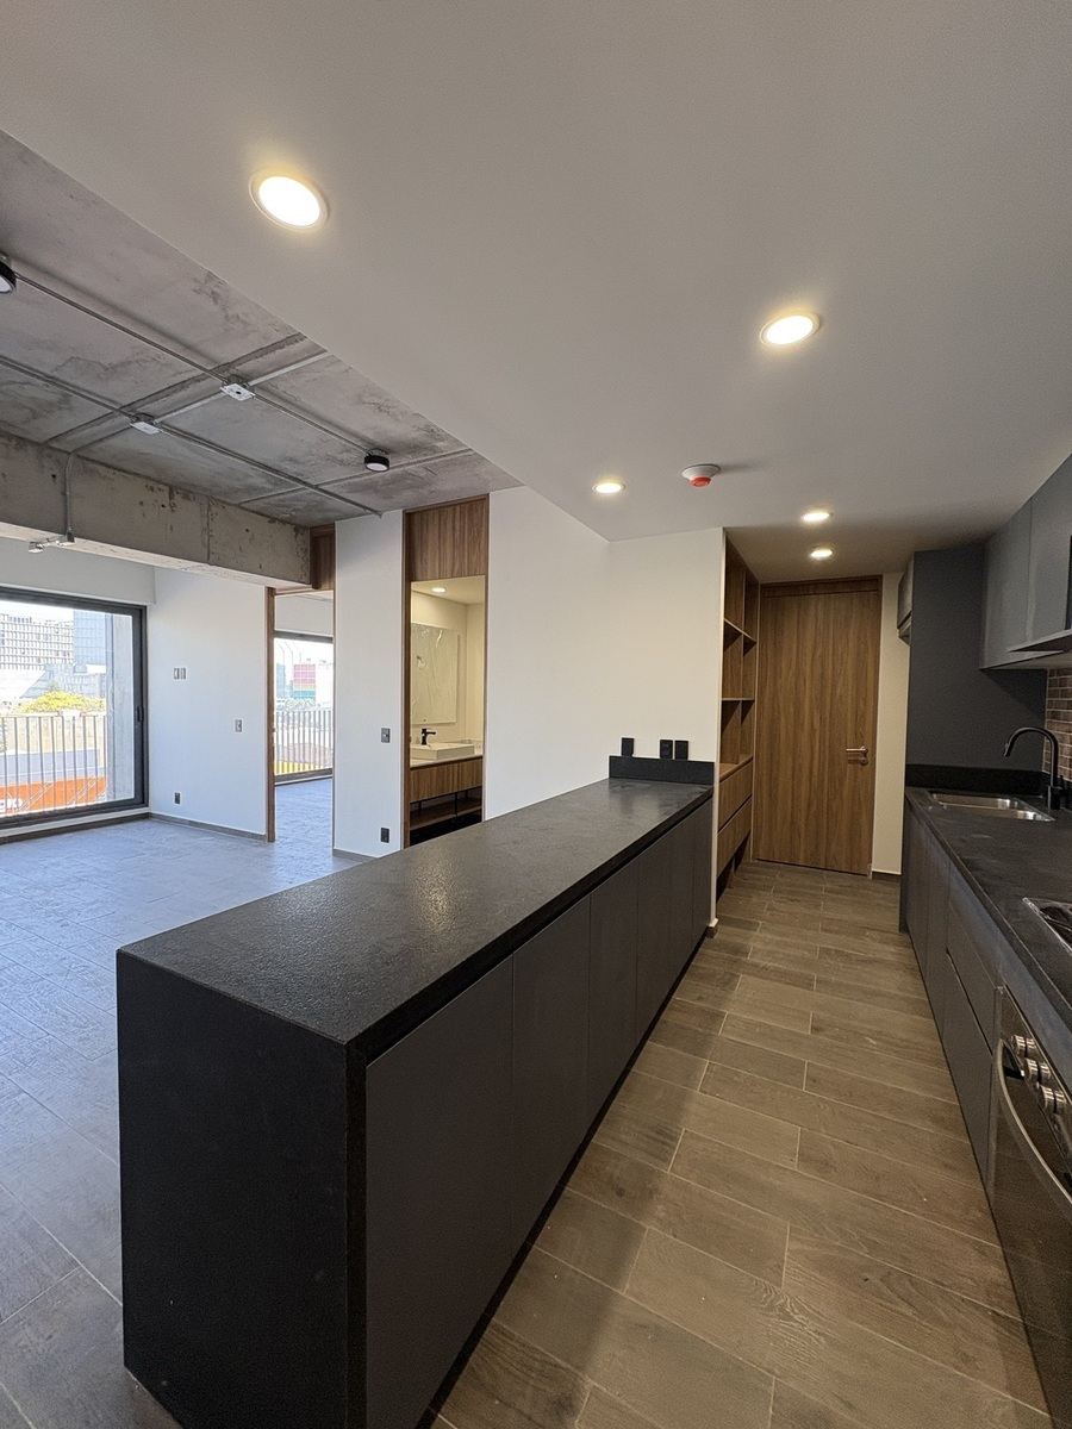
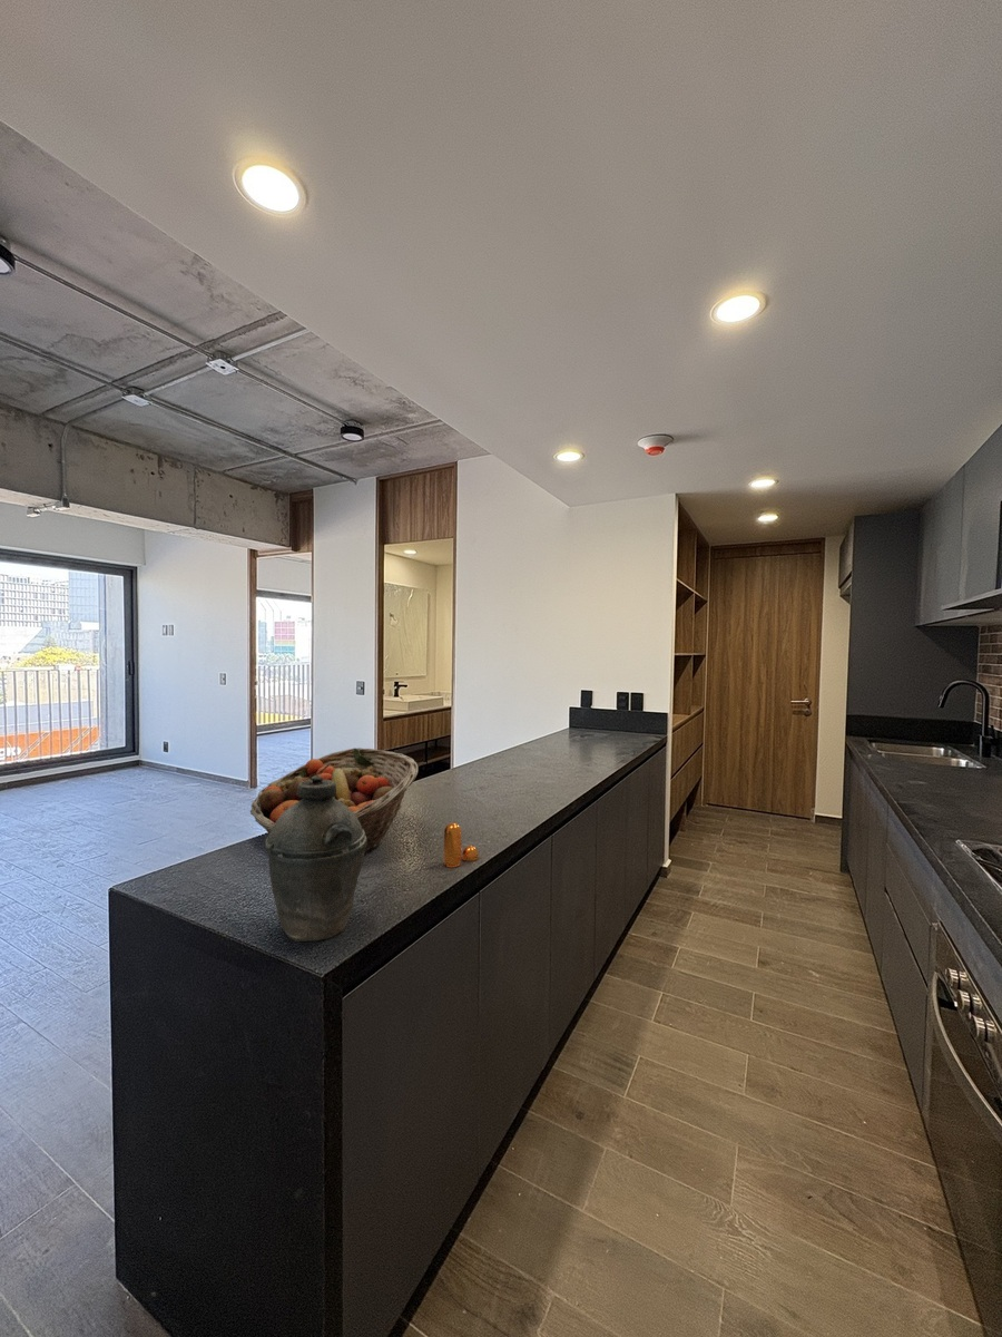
+ kettle (317, 851)
+ pepper shaker (460, 840)
+ fruit basket (335, 798)
